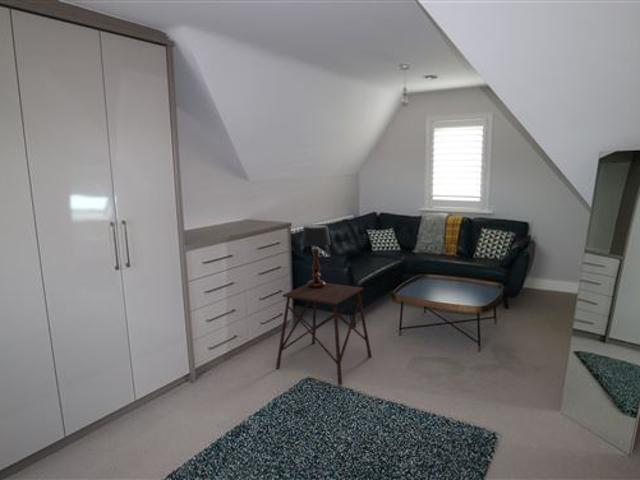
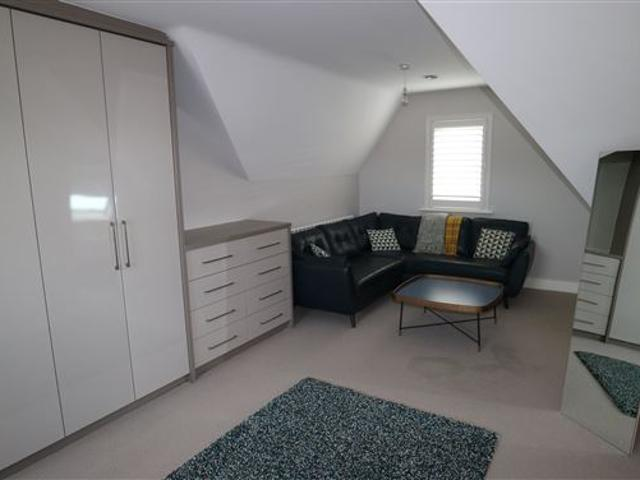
- side table (323, 324)
- table lamp (316, 256)
